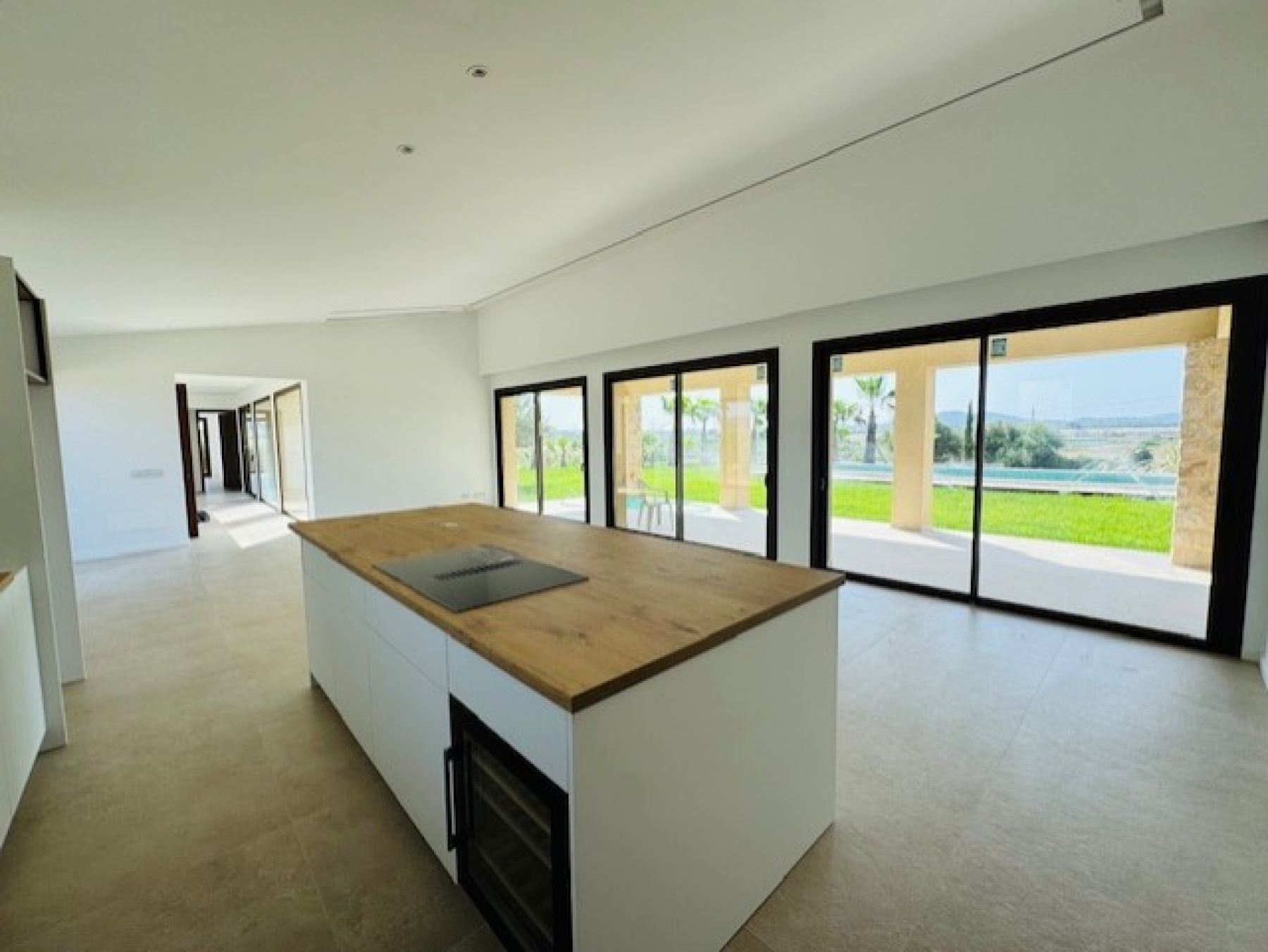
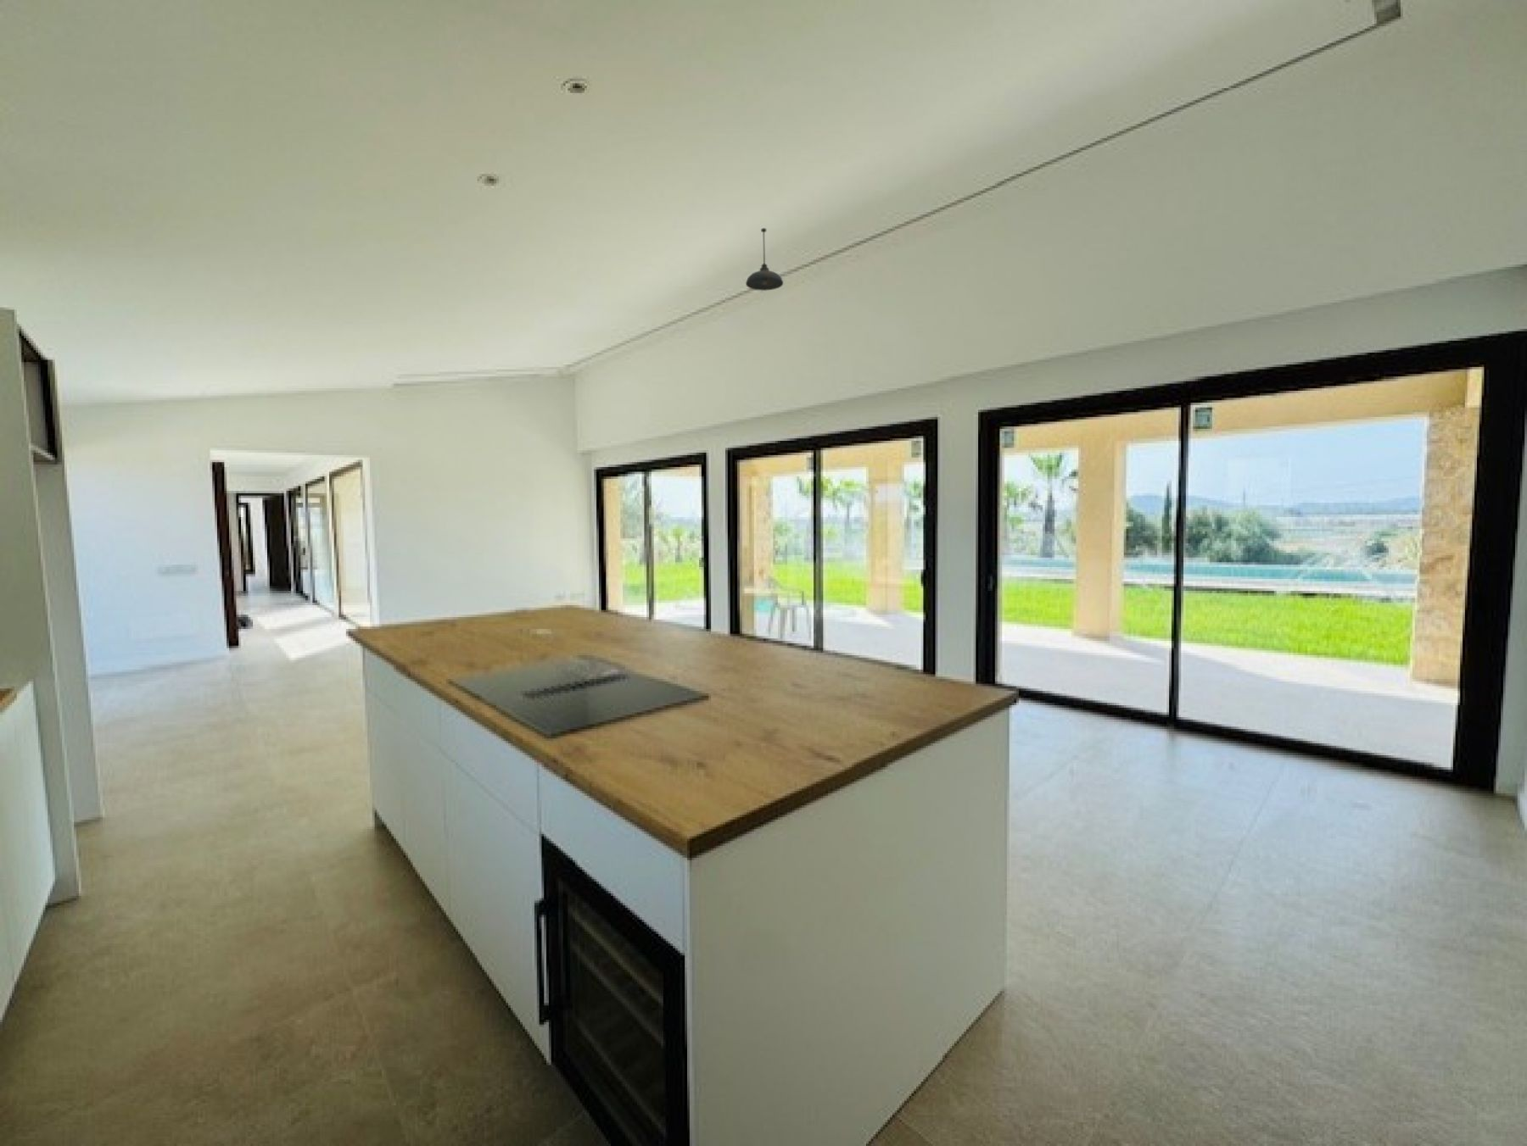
+ pendant light (764, 256)
